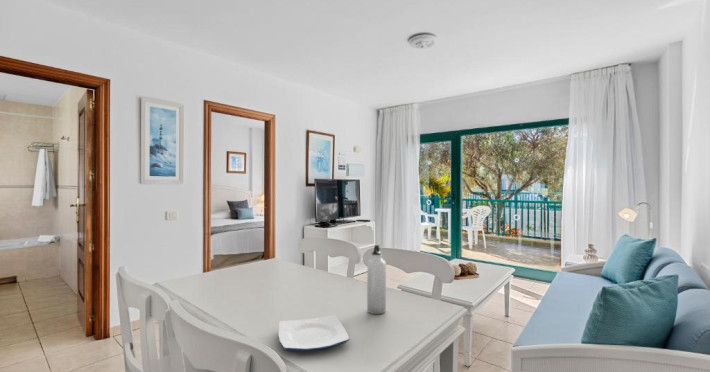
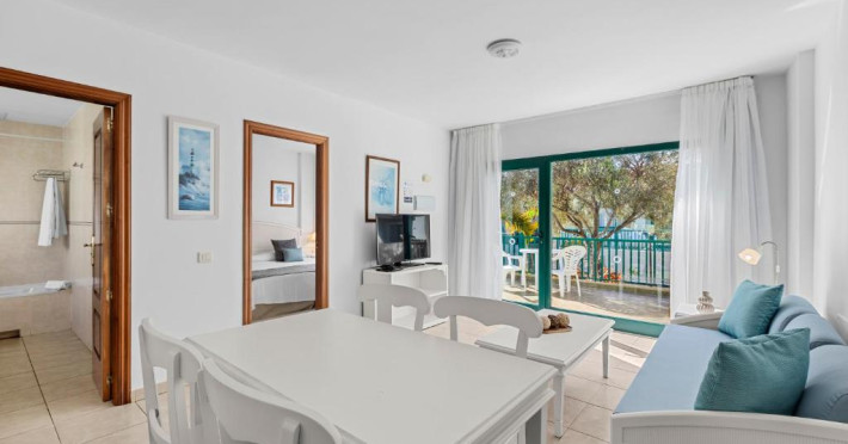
- water bottle (376, 277)
- plate (312, 333)
